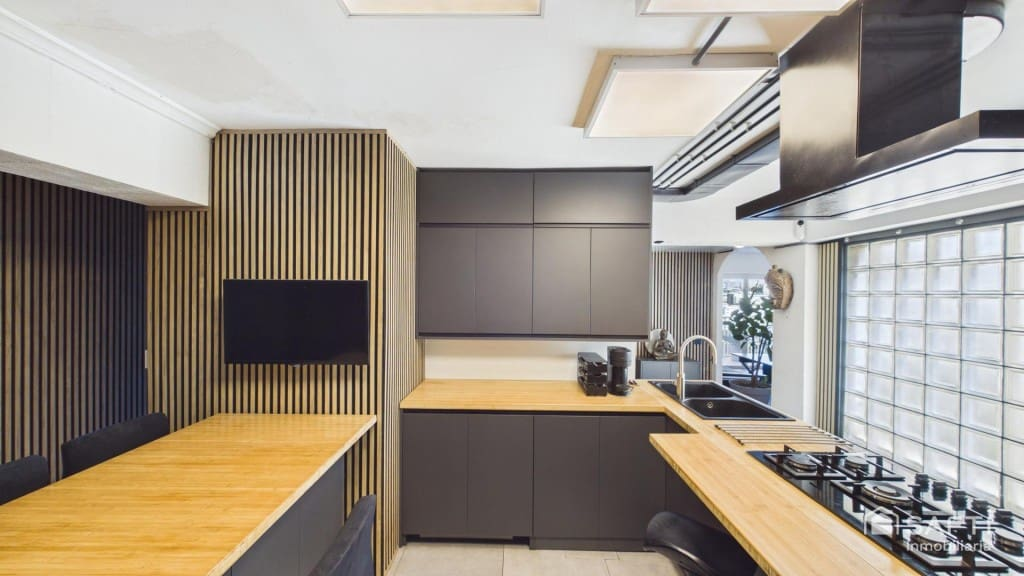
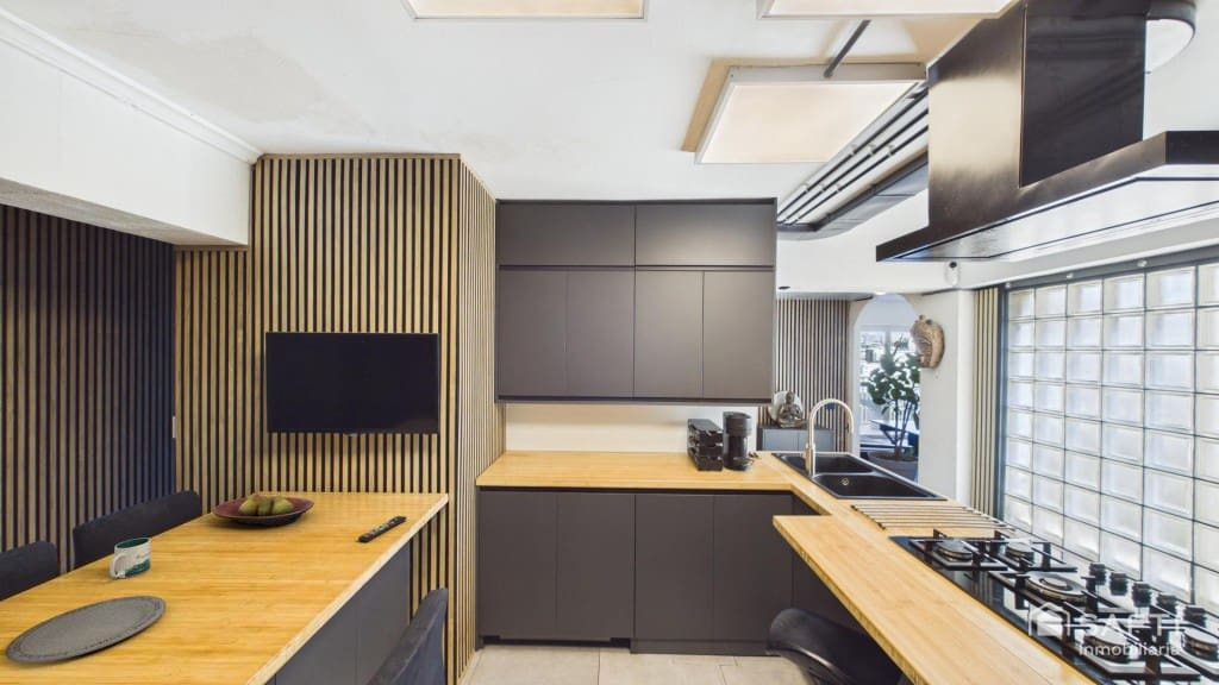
+ mug (127, 560)
+ remote control (383, 527)
+ fruit bowl (264, 507)
+ plate (92, 627)
